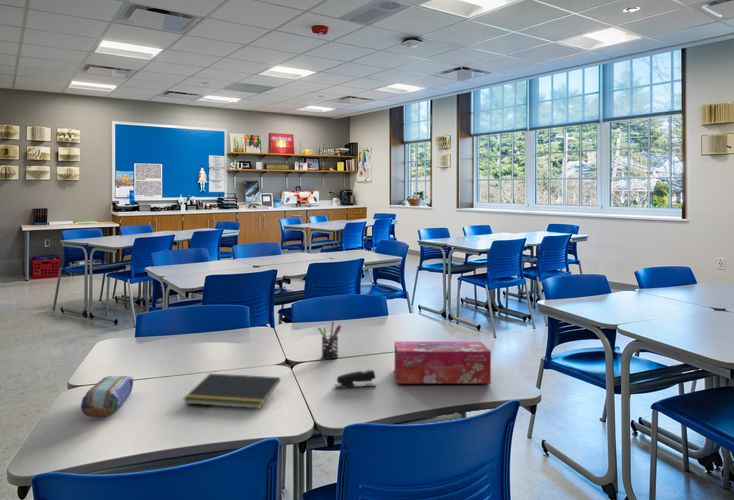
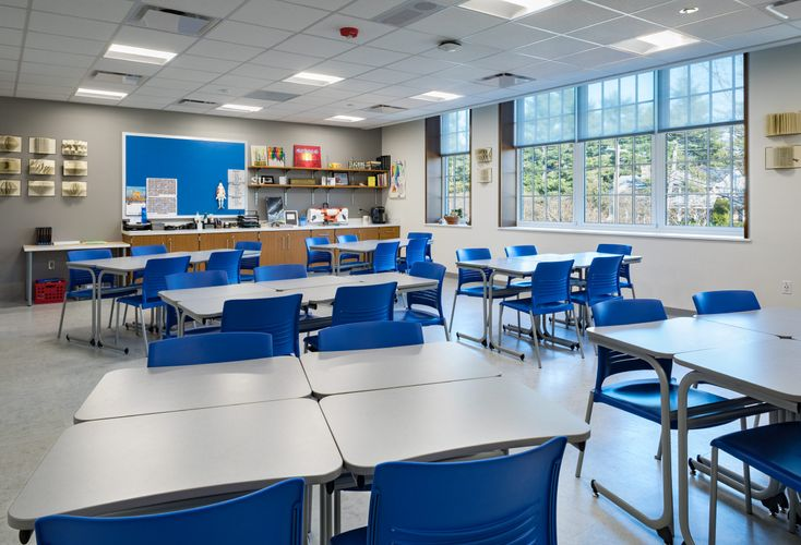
- tissue box (440, 361)
- notepad (233, 389)
- pencil case (108, 394)
- pen holder (328, 339)
- stapler (355, 378)
